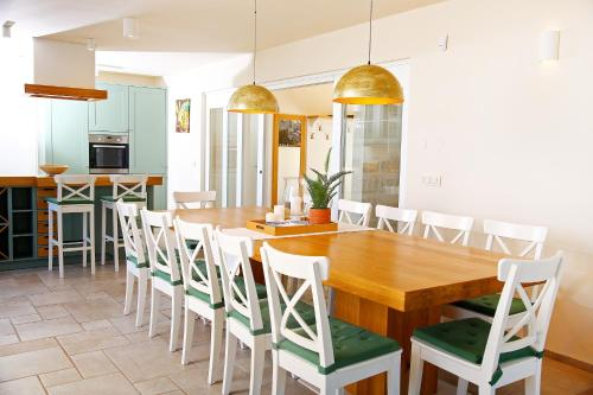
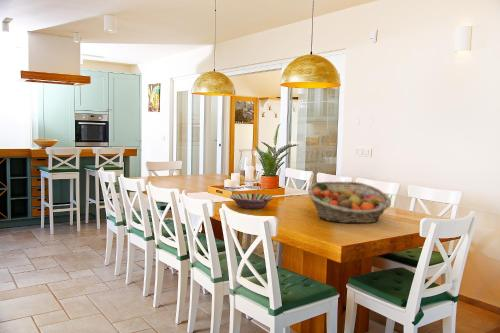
+ fruit basket (348, 201)
+ serving bowl (251, 201)
